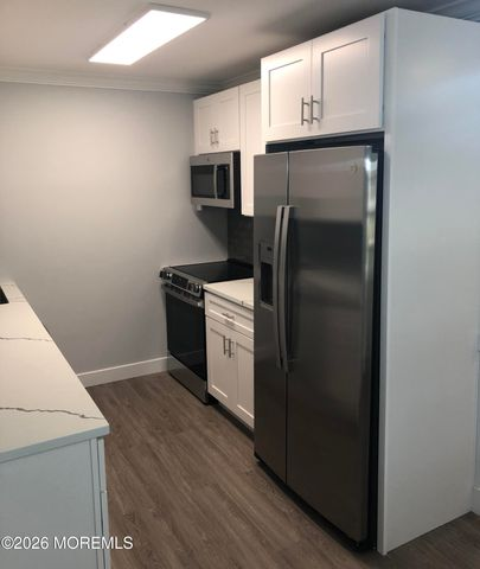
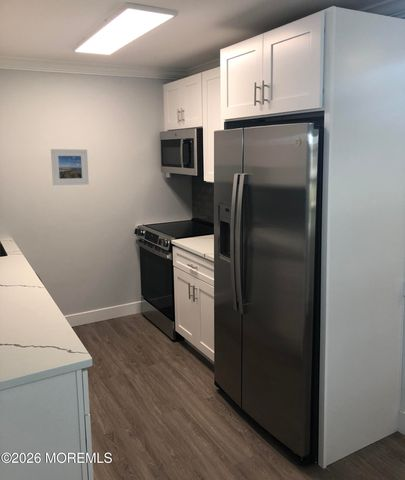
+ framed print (70, 167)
